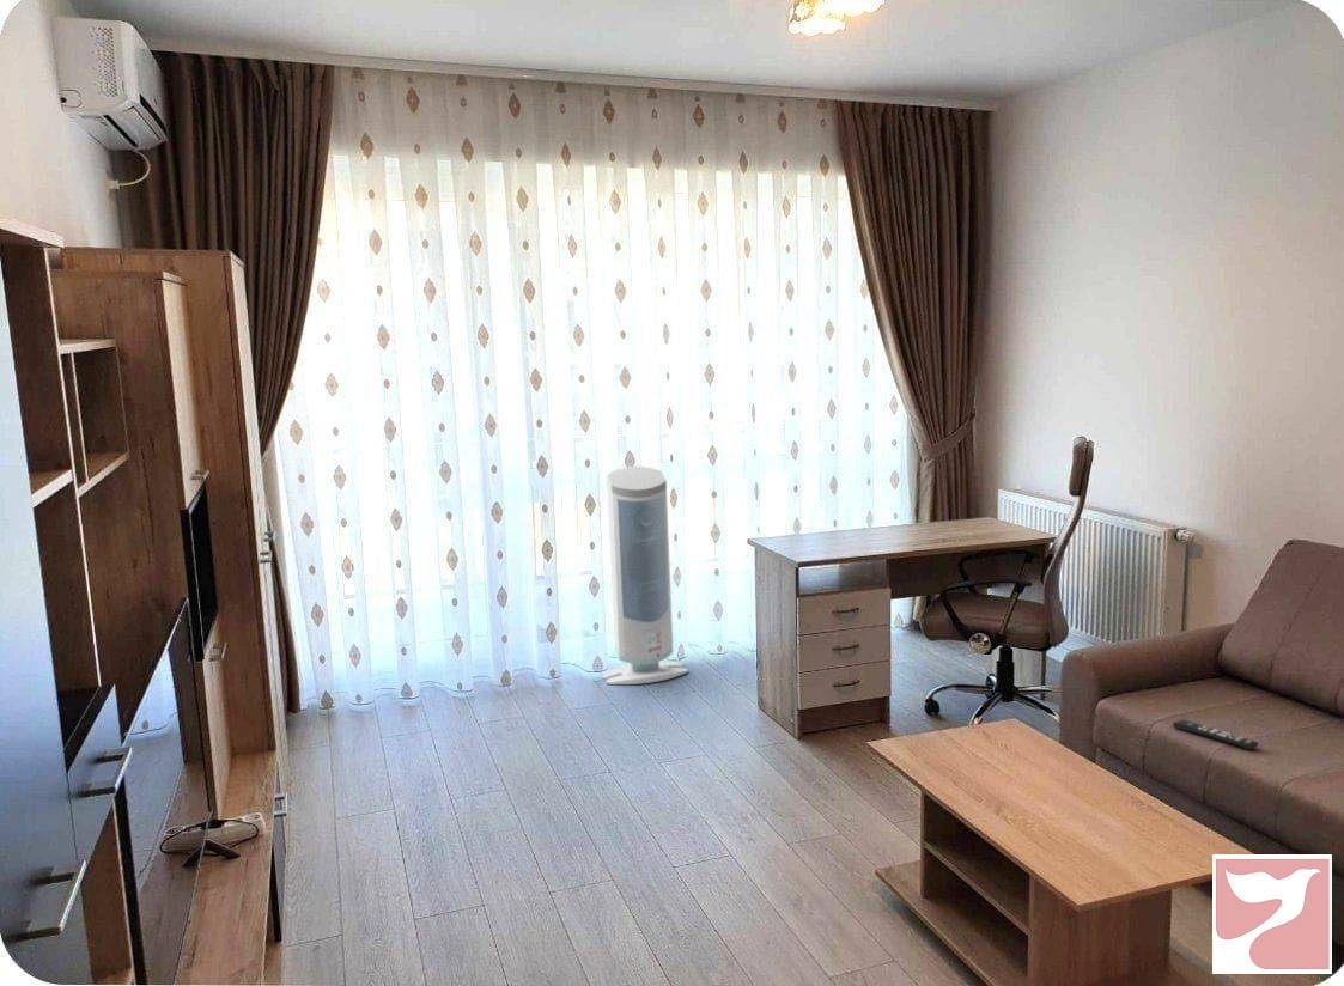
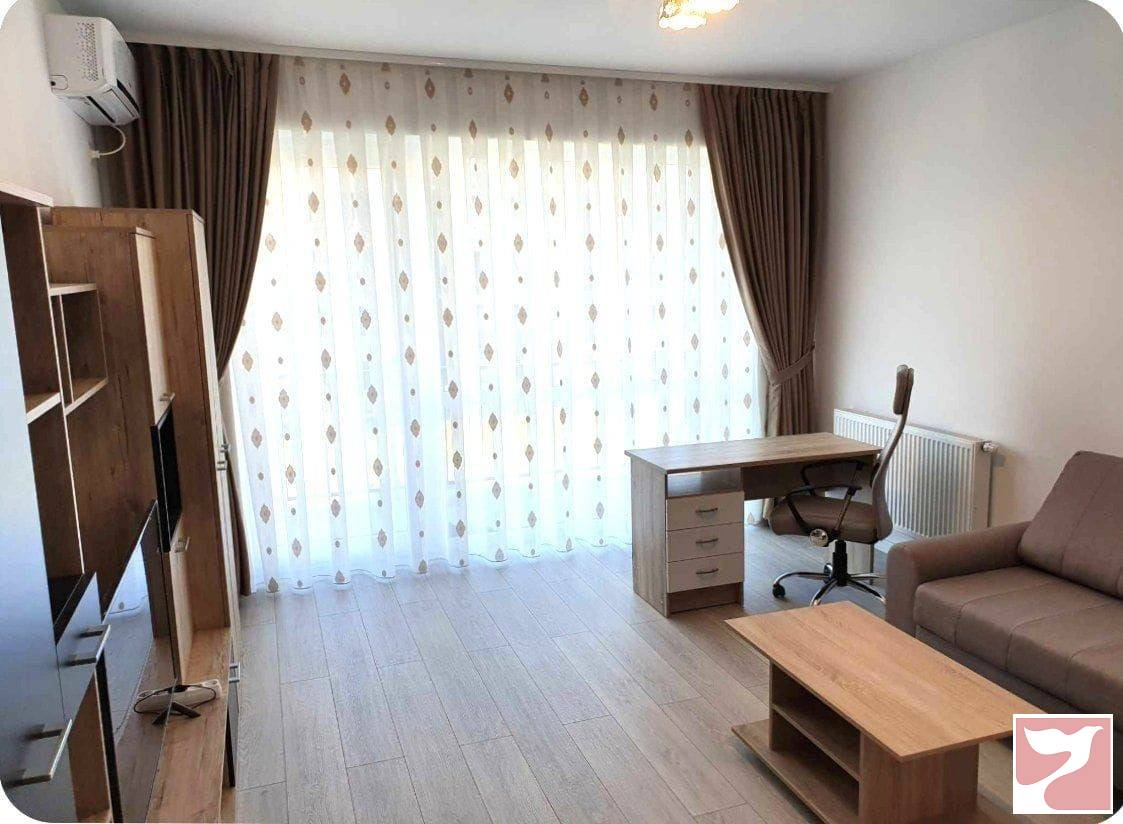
- remote control (1214, 734)
- air purifier (640, 572)
